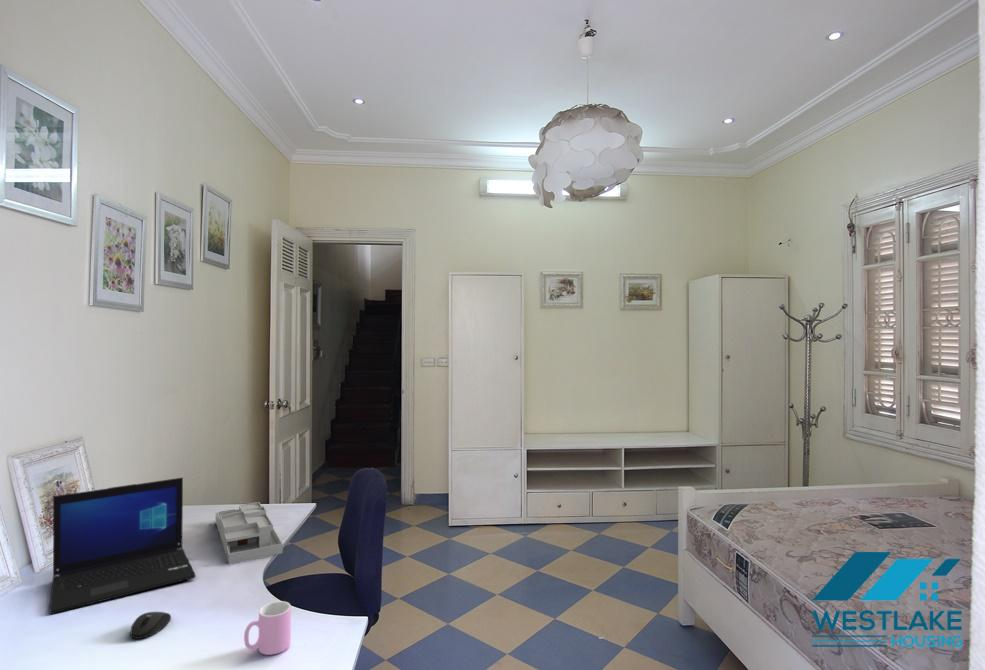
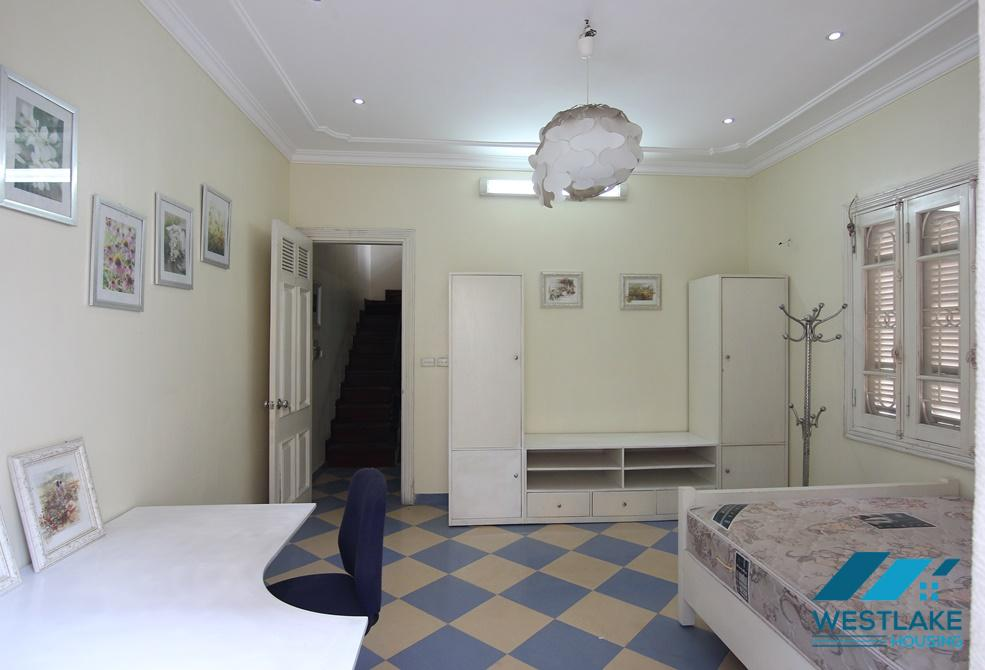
- cup (267, 630)
- desk organizer (246, 524)
- mouse (151, 621)
- laptop (124, 537)
